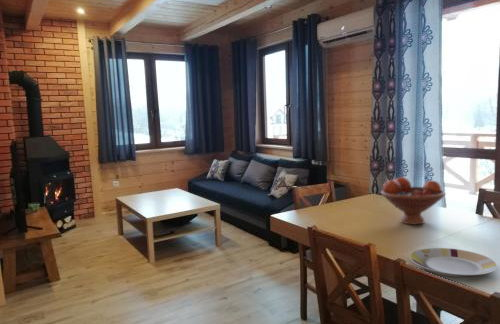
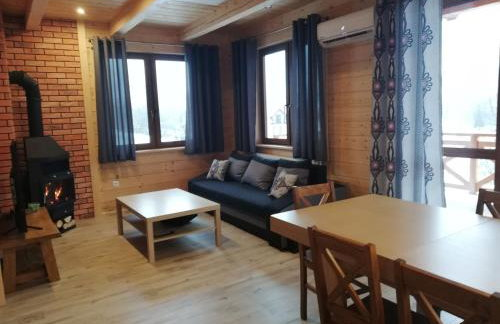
- fruit bowl (412, 200)
- plate (451, 262)
